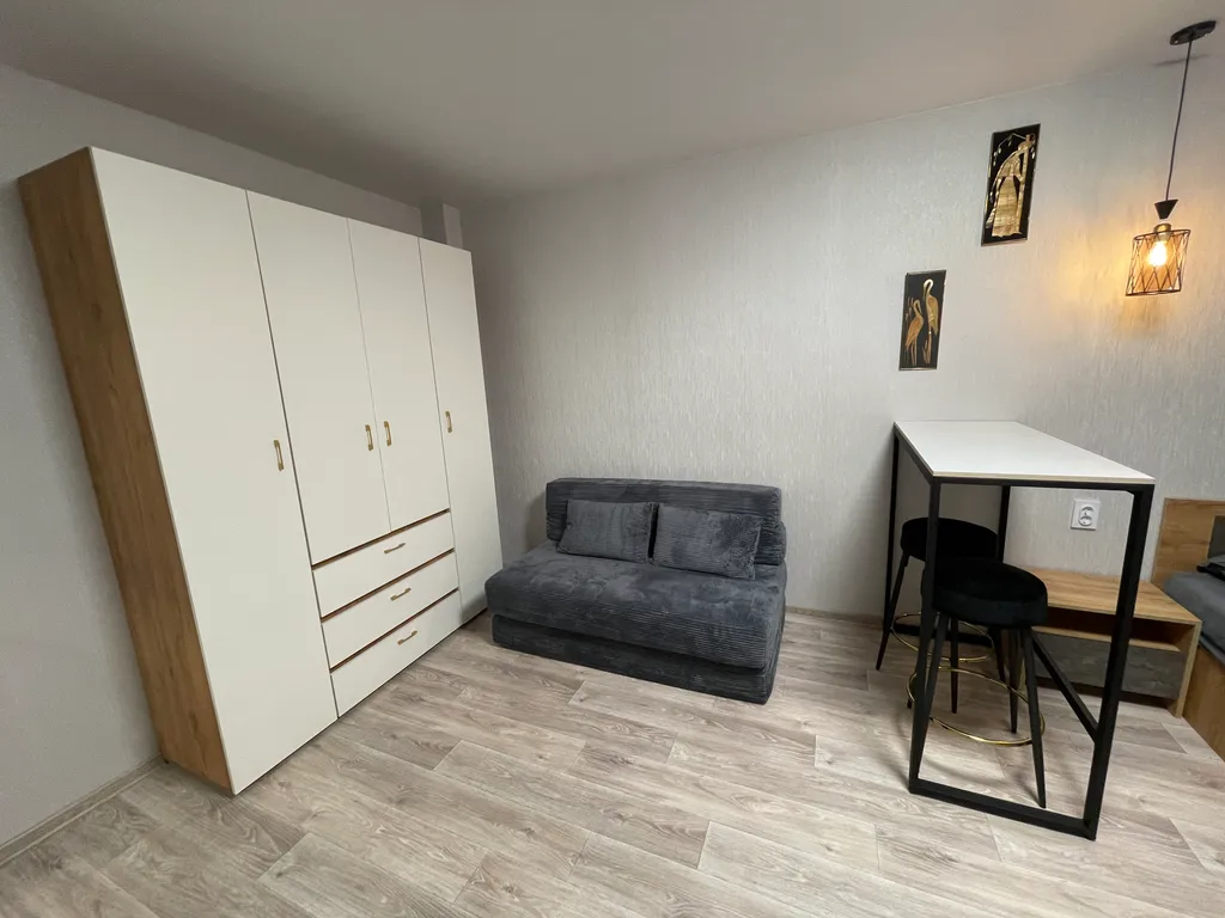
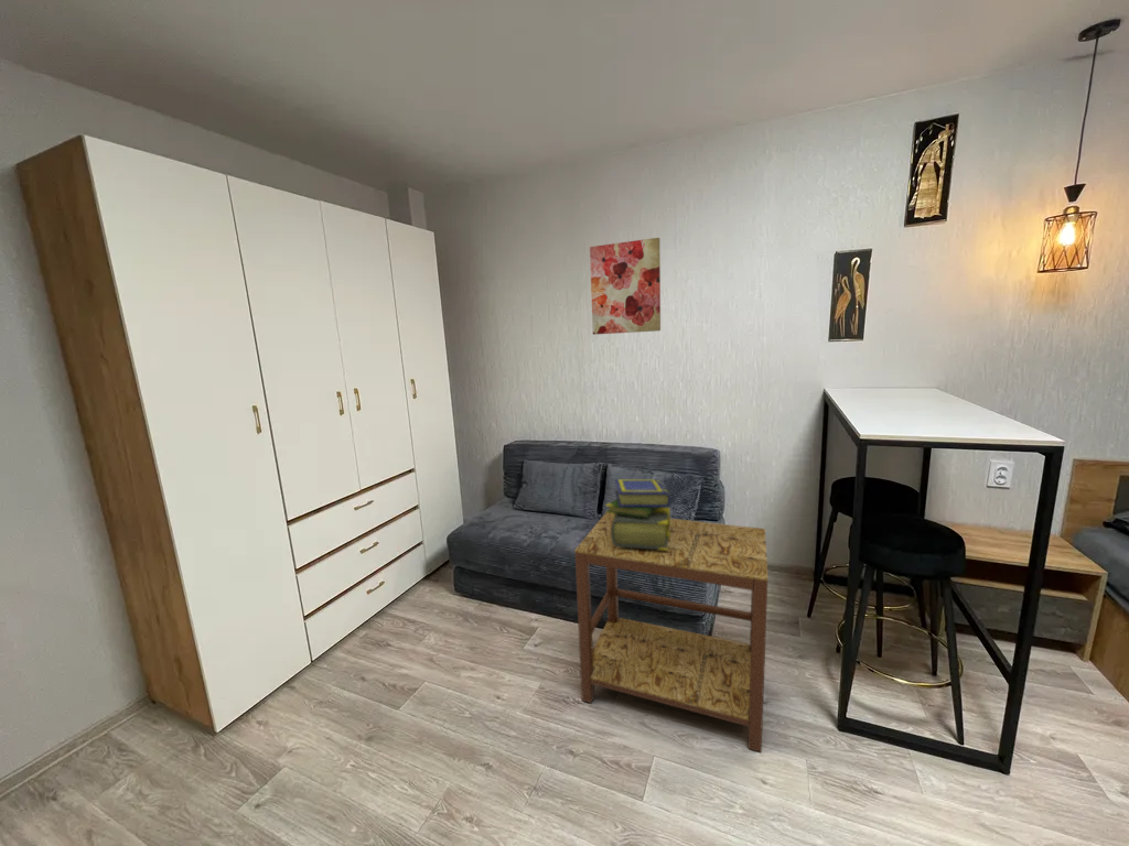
+ wall art (624, 288)
+ side table (673, 606)
+ stack of books (639, 508)
